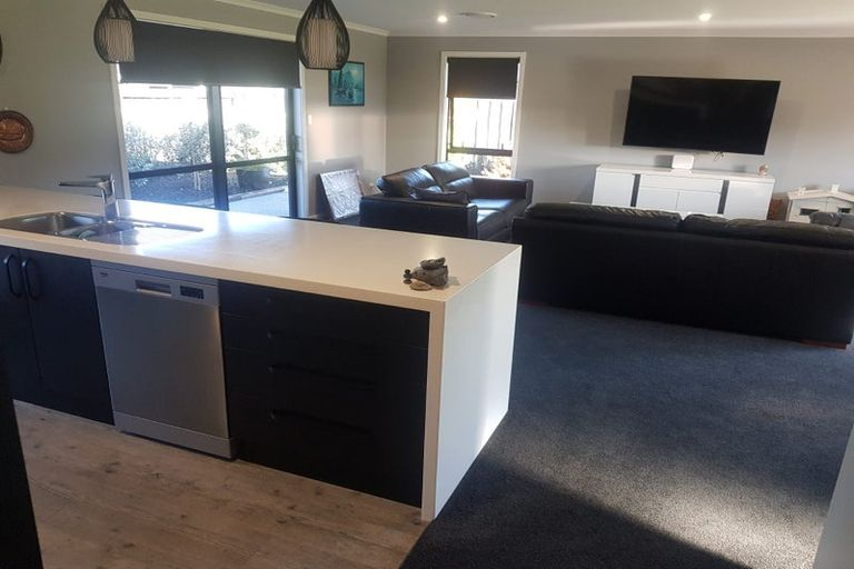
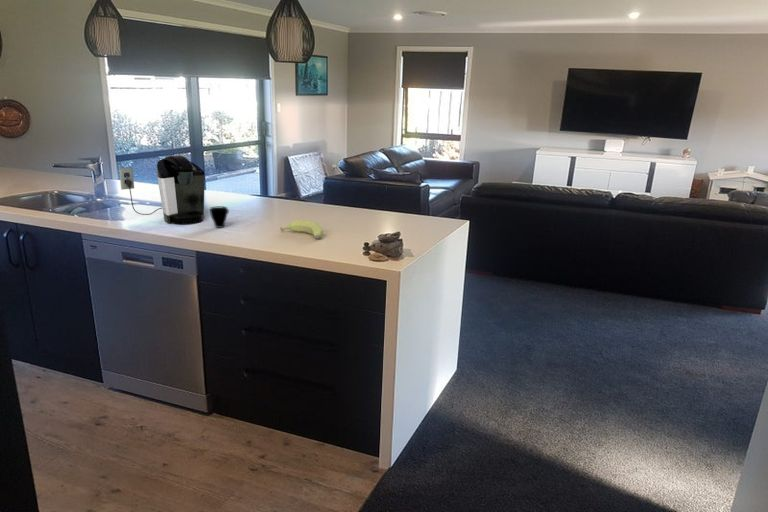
+ banana (301, 228)
+ cup (221, 216)
+ coffee maker (168, 189)
